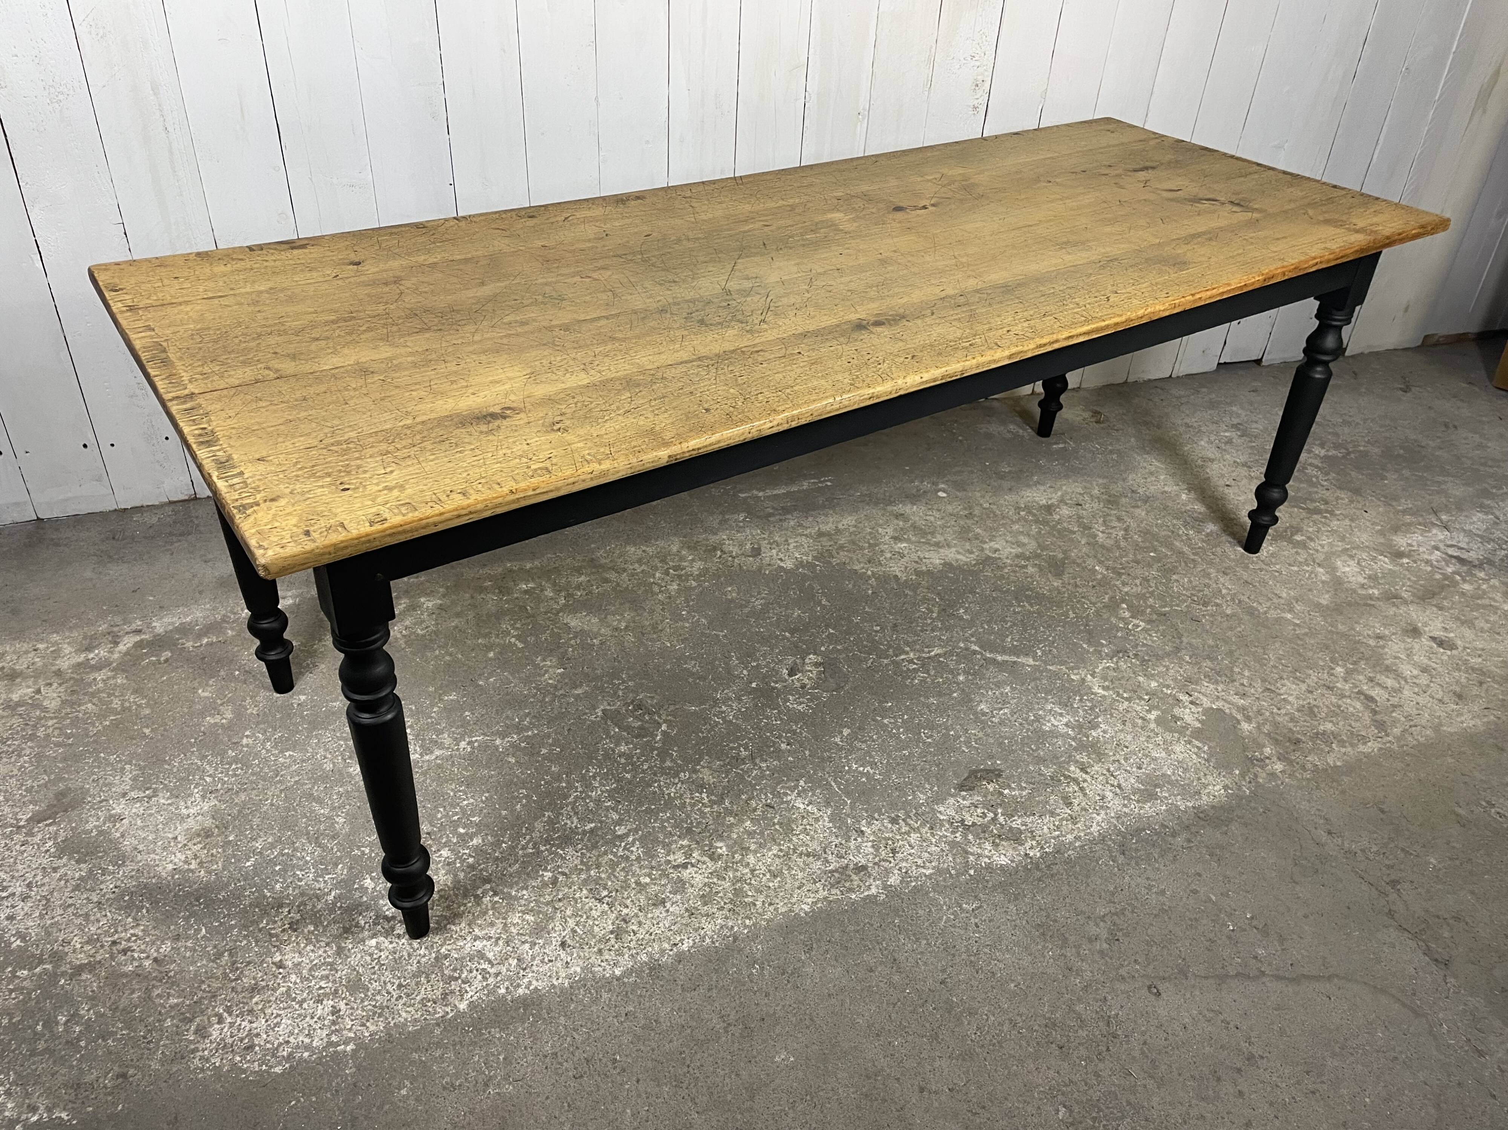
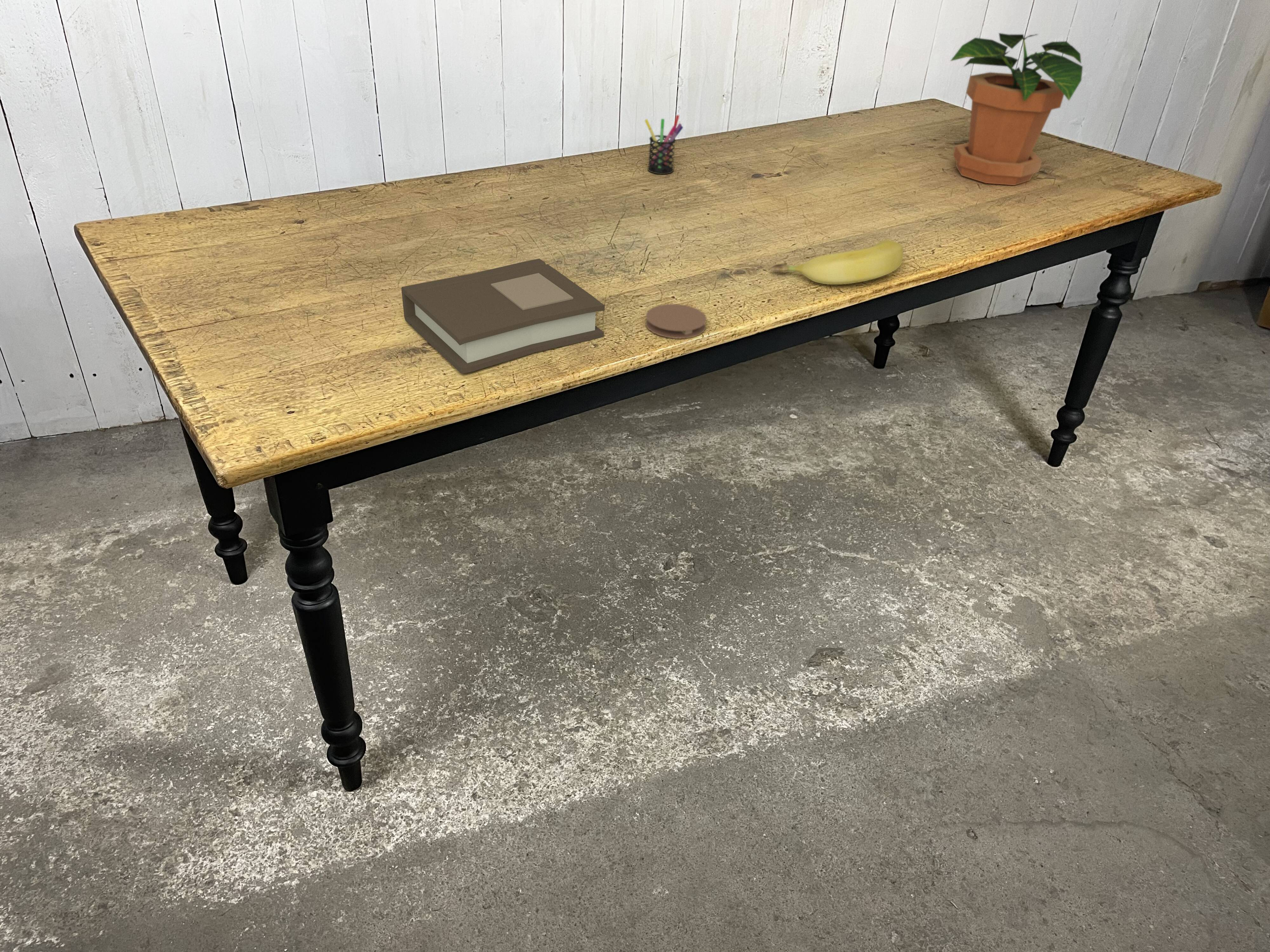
+ banana (844, 253)
+ potted plant (1010, 111)
+ book (503, 311)
+ coaster (676, 321)
+ pen holder (664, 142)
